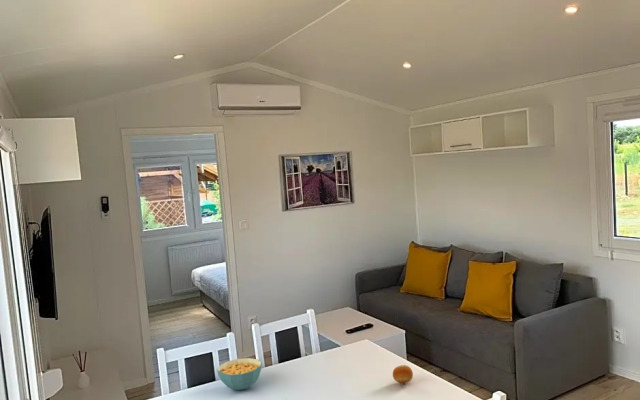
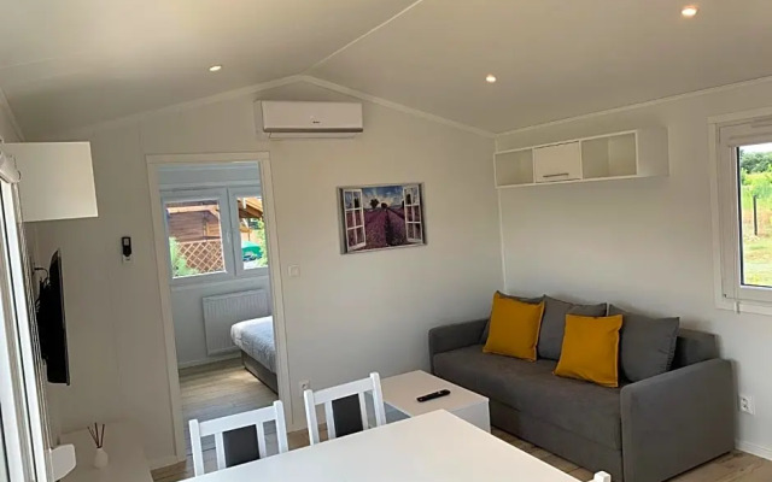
- fruit (402, 374)
- cereal bowl (240, 376)
